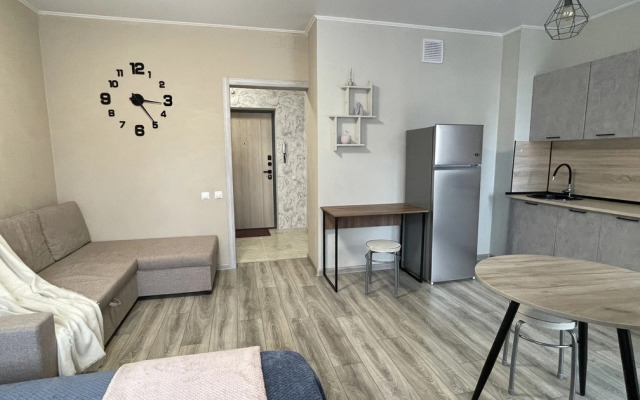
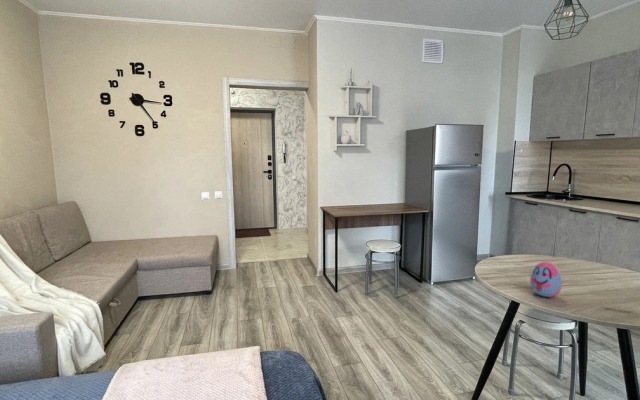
+ decorative egg (545, 278)
